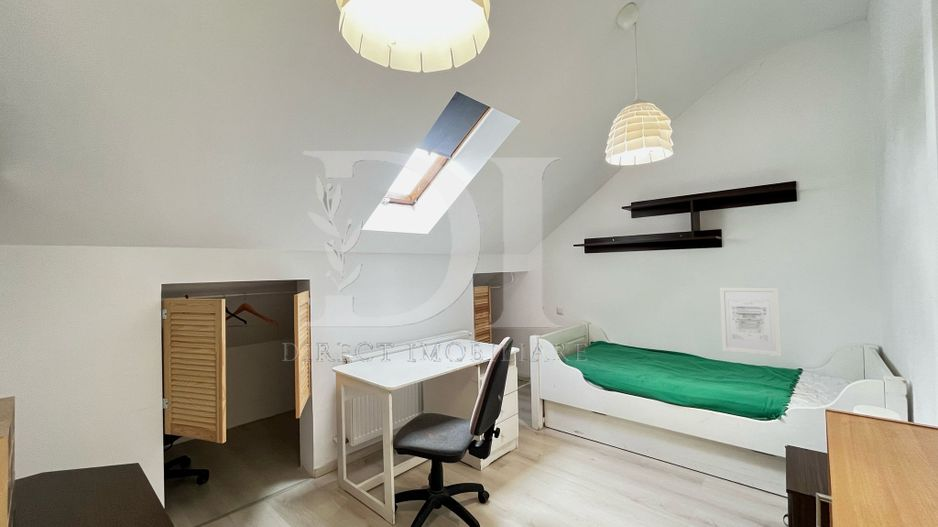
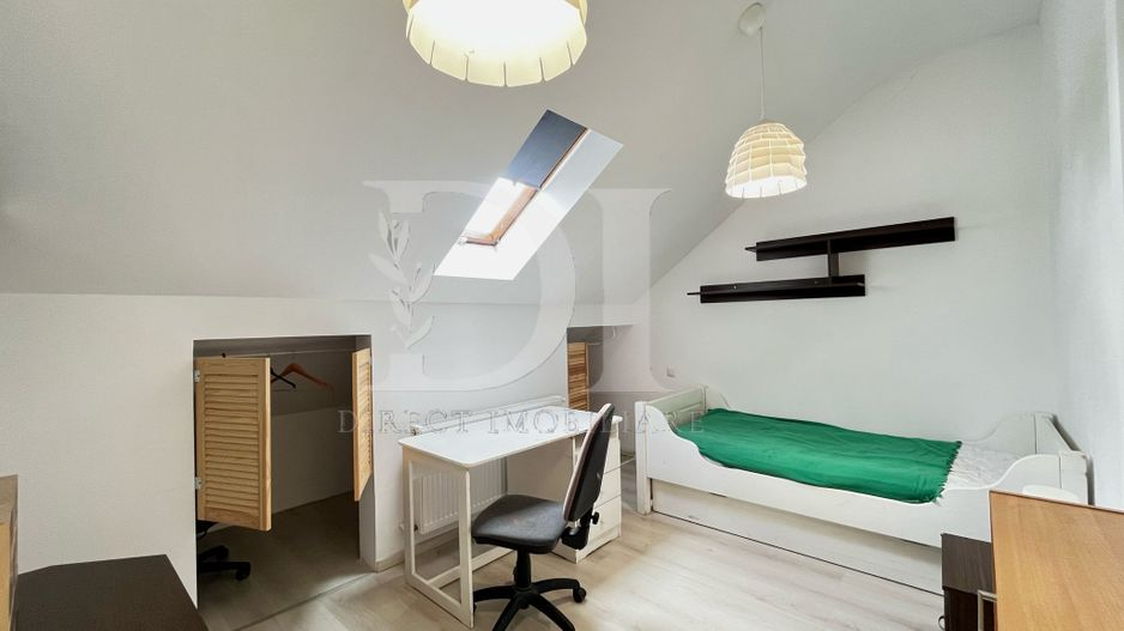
- wall art (749, 320)
